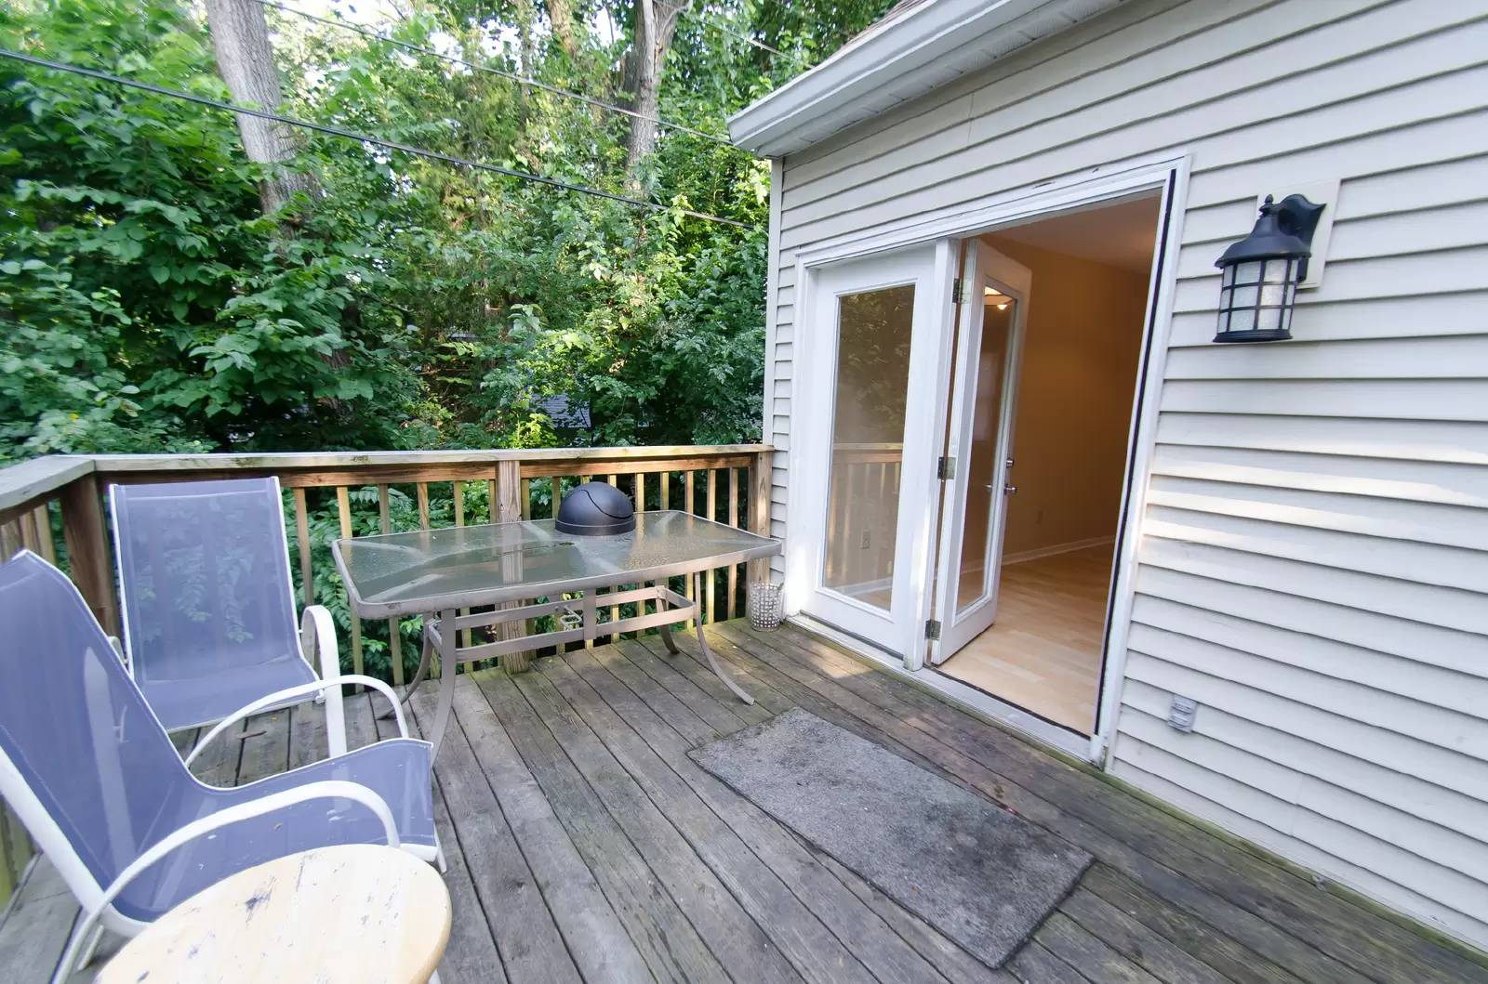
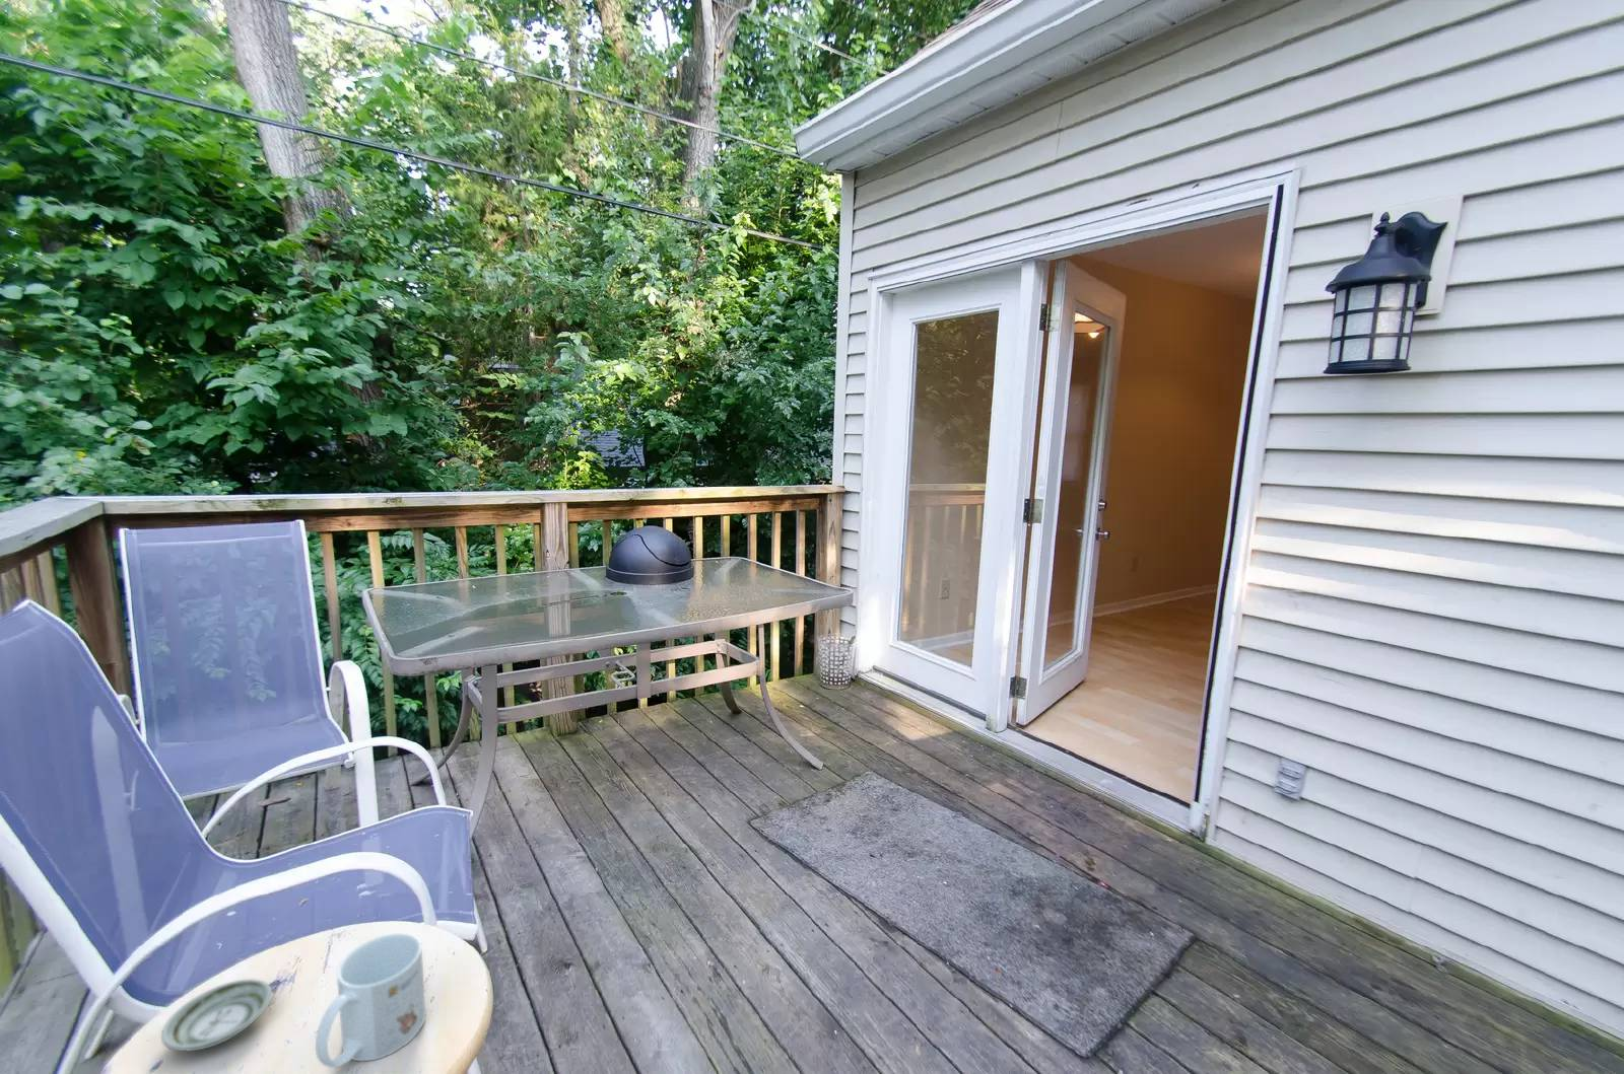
+ saucer (219, 1019)
+ mug (368, 1007)
